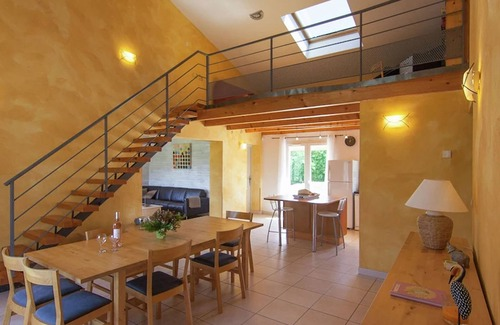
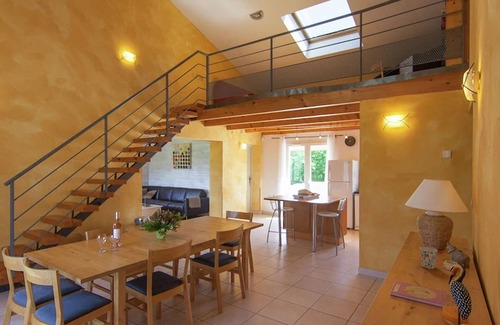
+ cup (428, 257)
